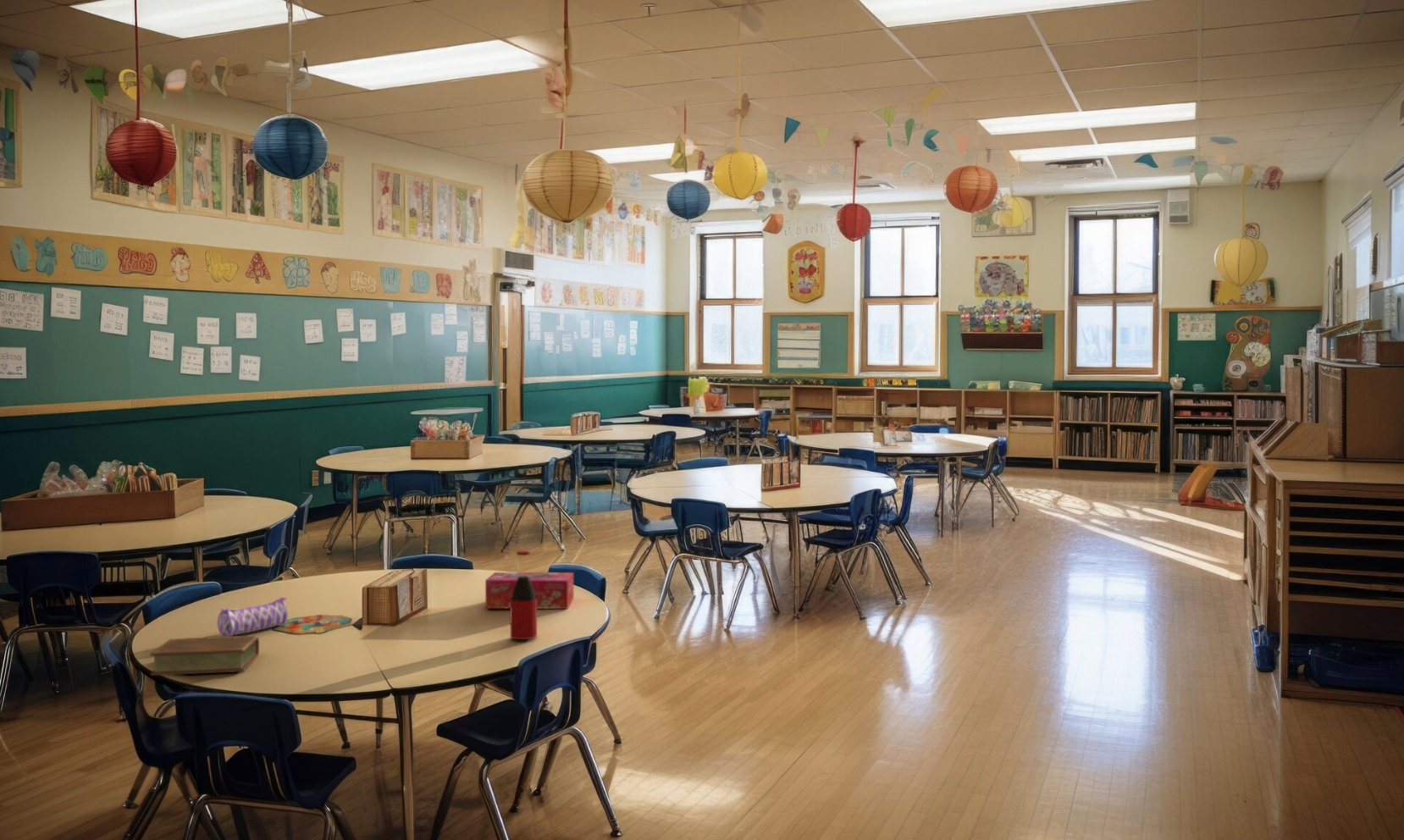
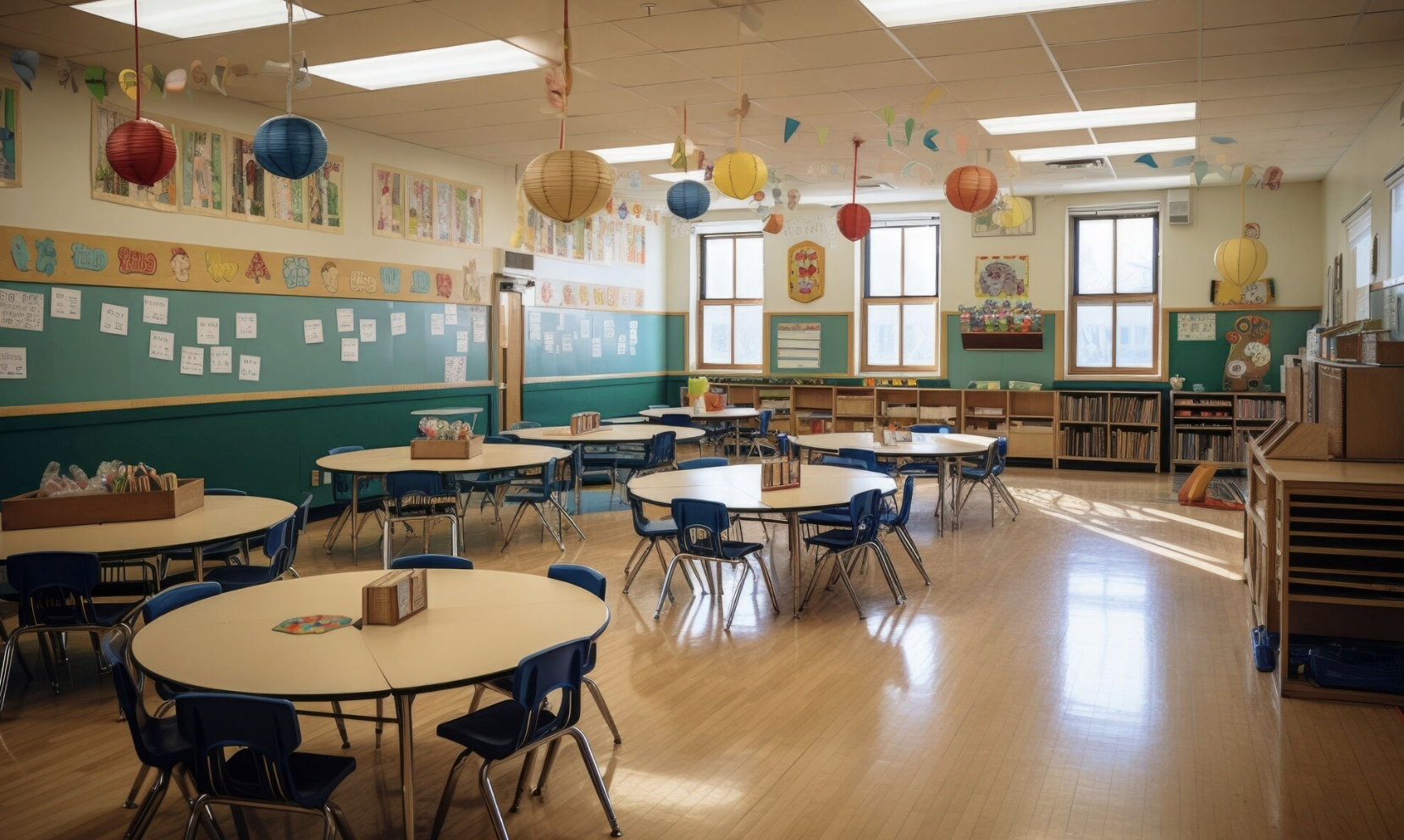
- pencil case (252, 616)
- bottle (523, 594)
- book (207, 654)
- tissue box (533, 589)
